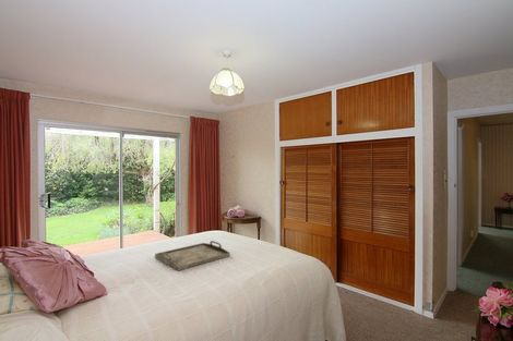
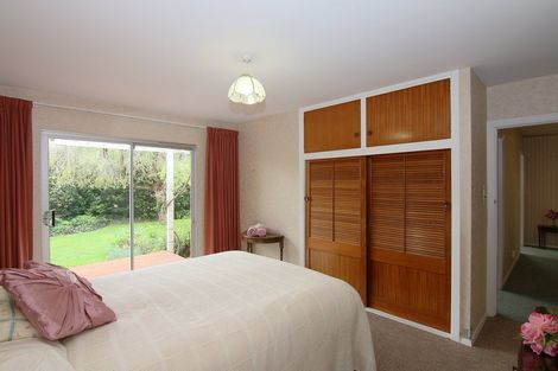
- serving tray (192, 252)
